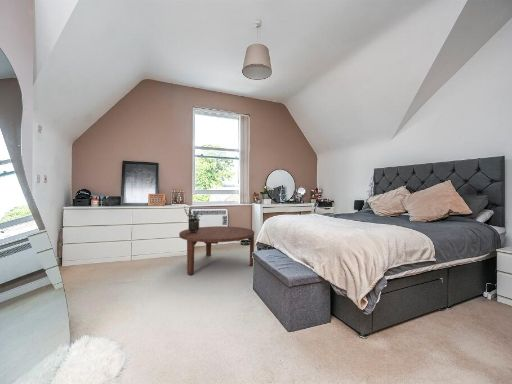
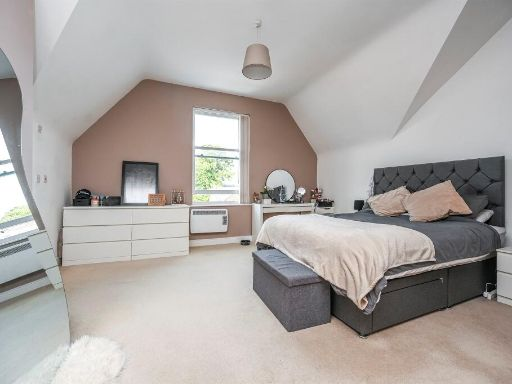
- potted plant (192, 219)
- coffee table (217, 243)
